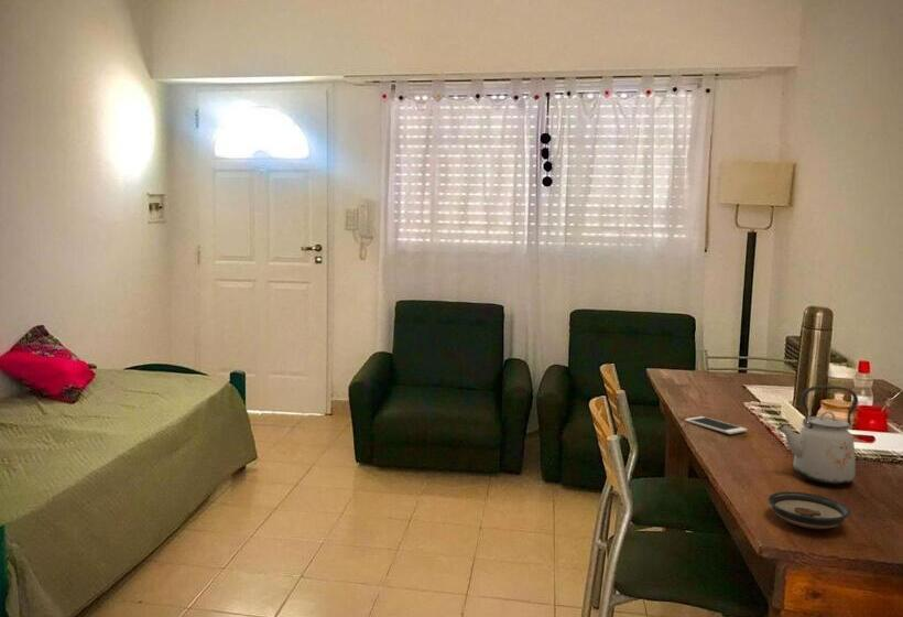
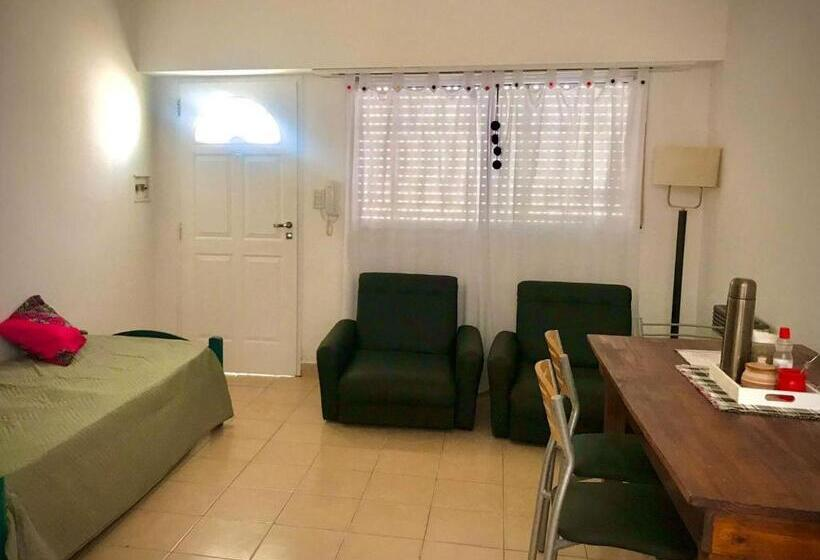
- saucer (807, 512)
- kettle (815, 432)
- cell phone (715, 424)
